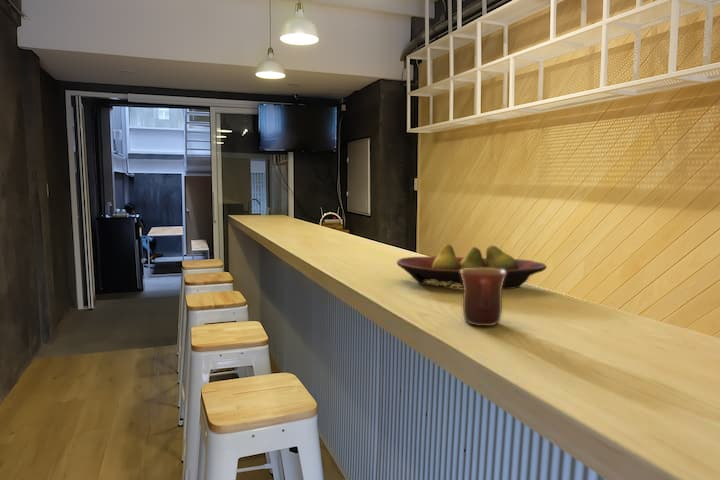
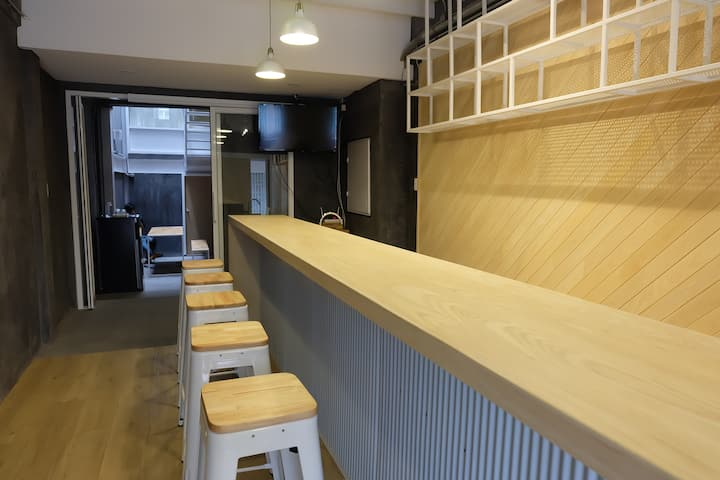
- mug (483, 298)
- fruit bowl (468, 264)
